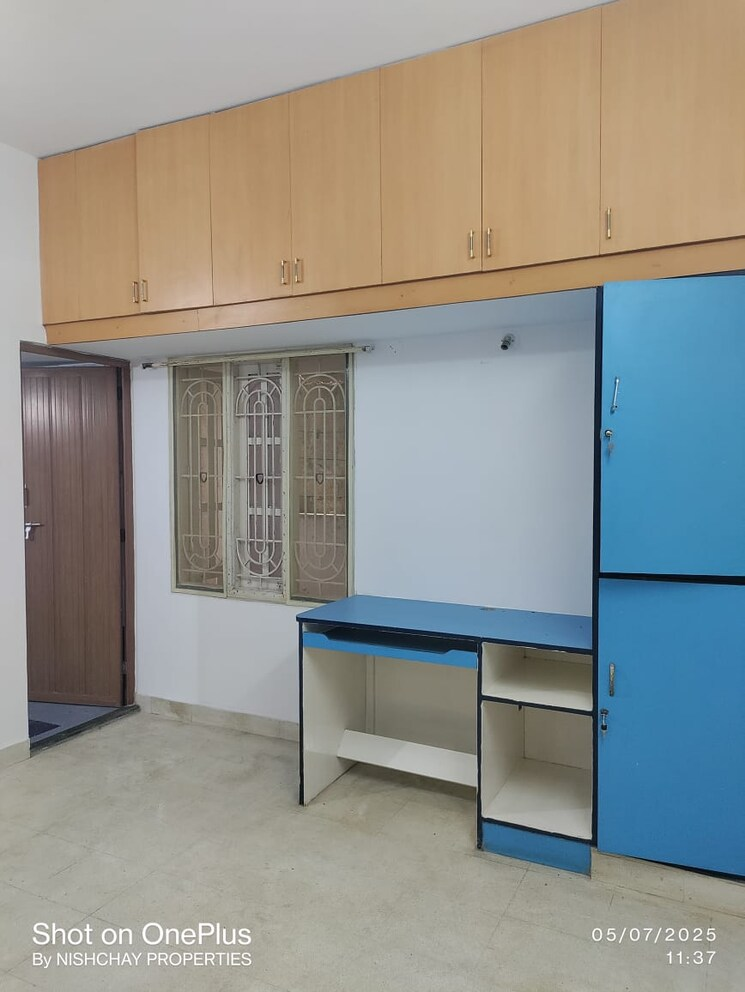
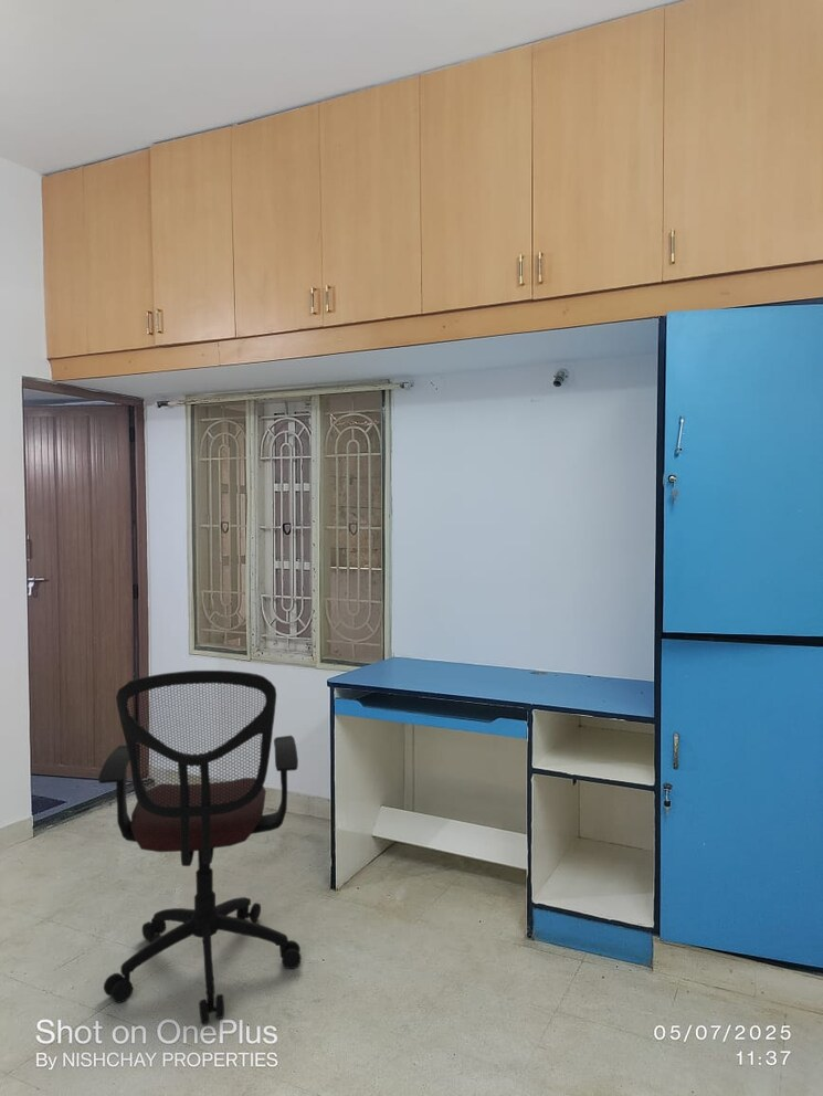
+ office chair (204, 813)
